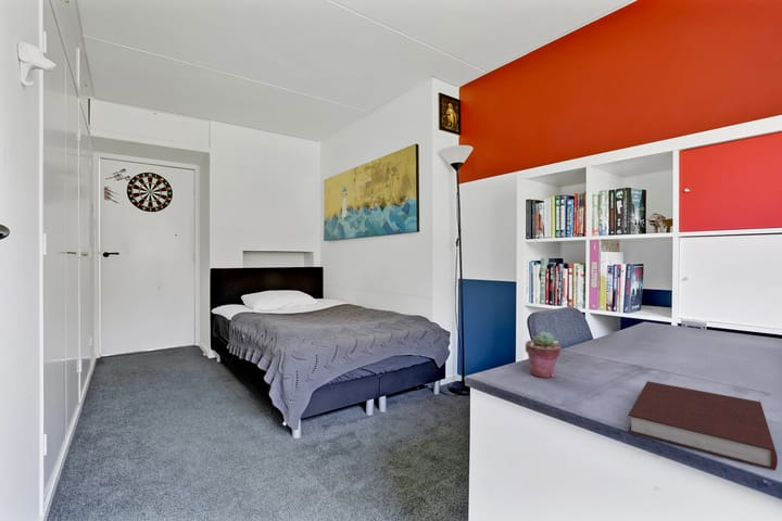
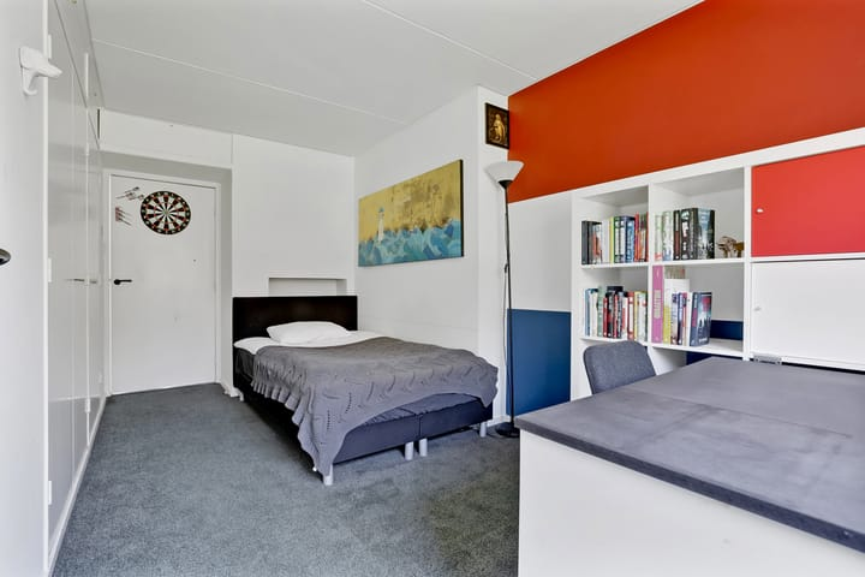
- potted succulent (542, 353)
- notebook (697, 416)
